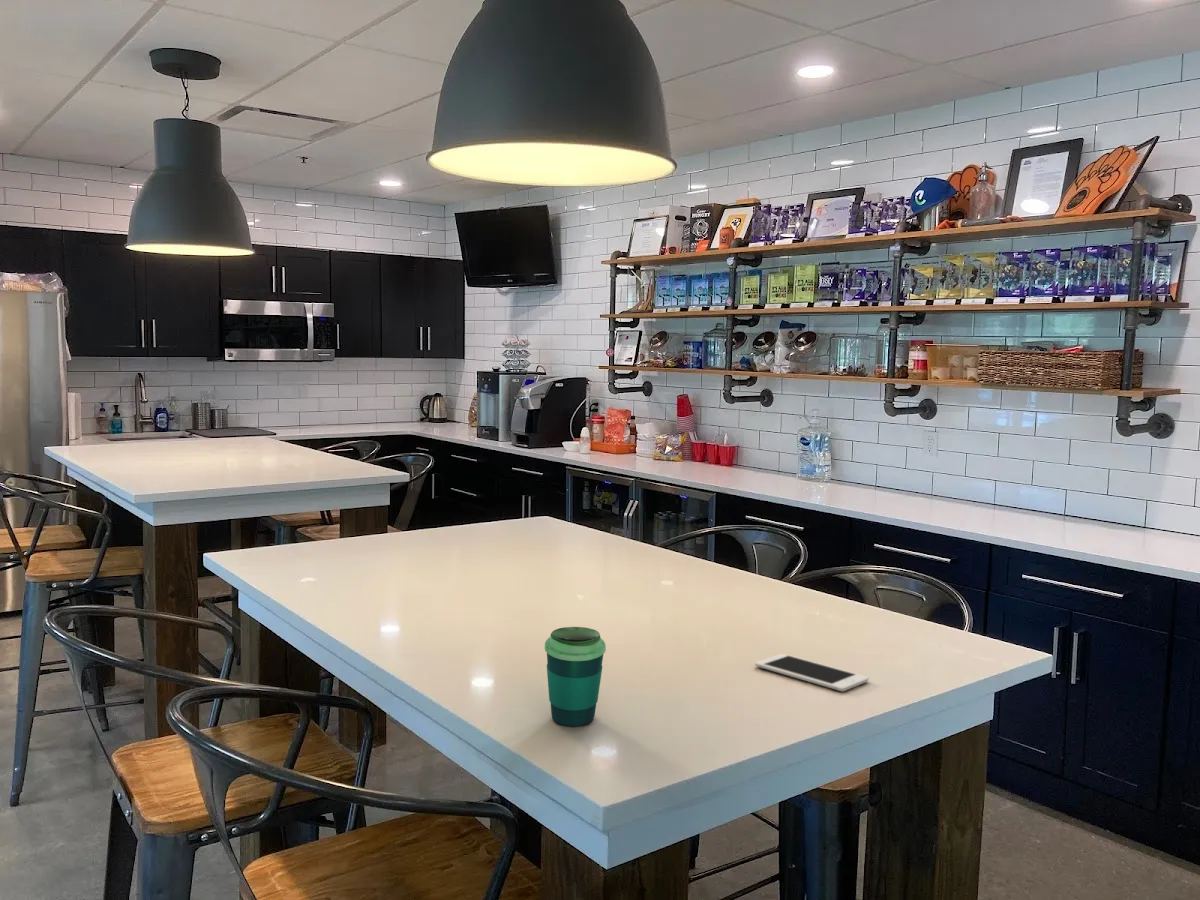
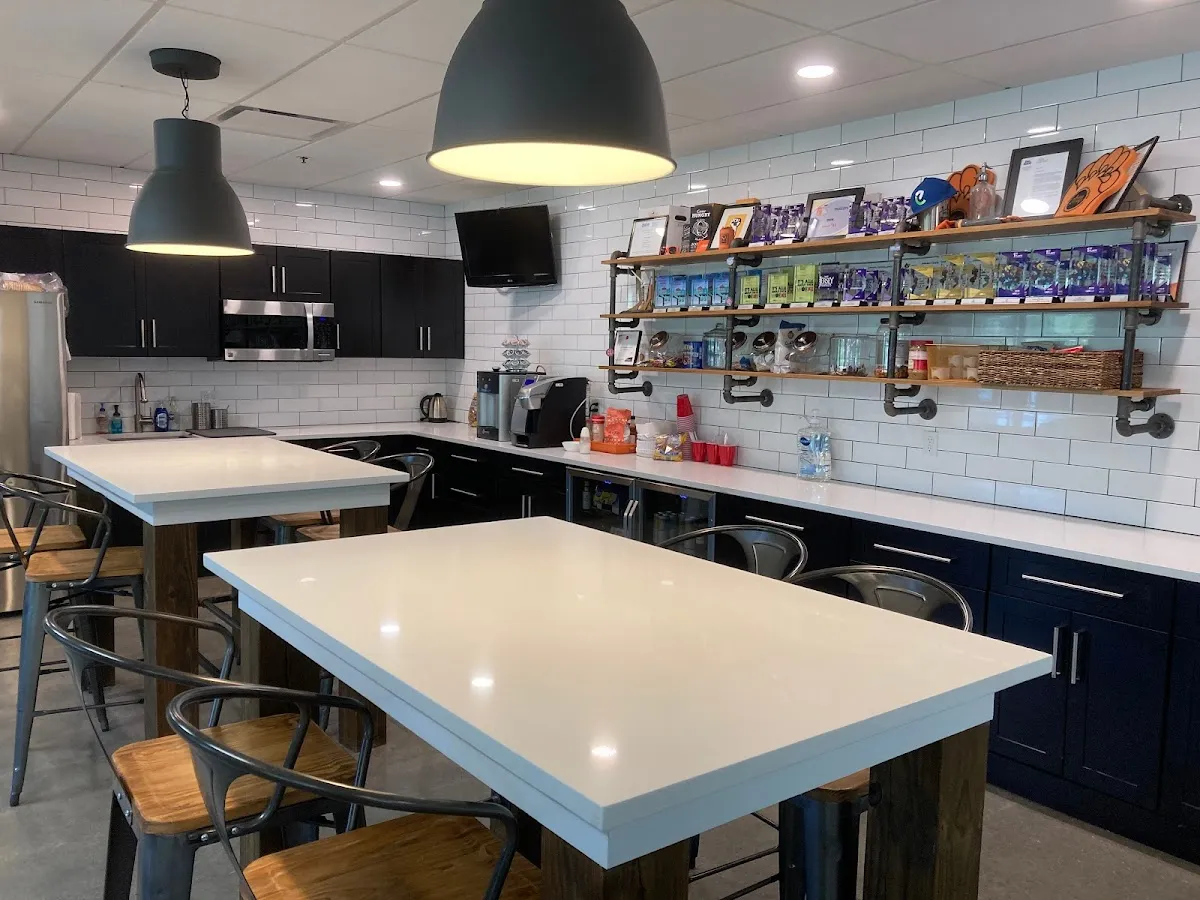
- cell phone (810, 671)
- cup (574, 677)
